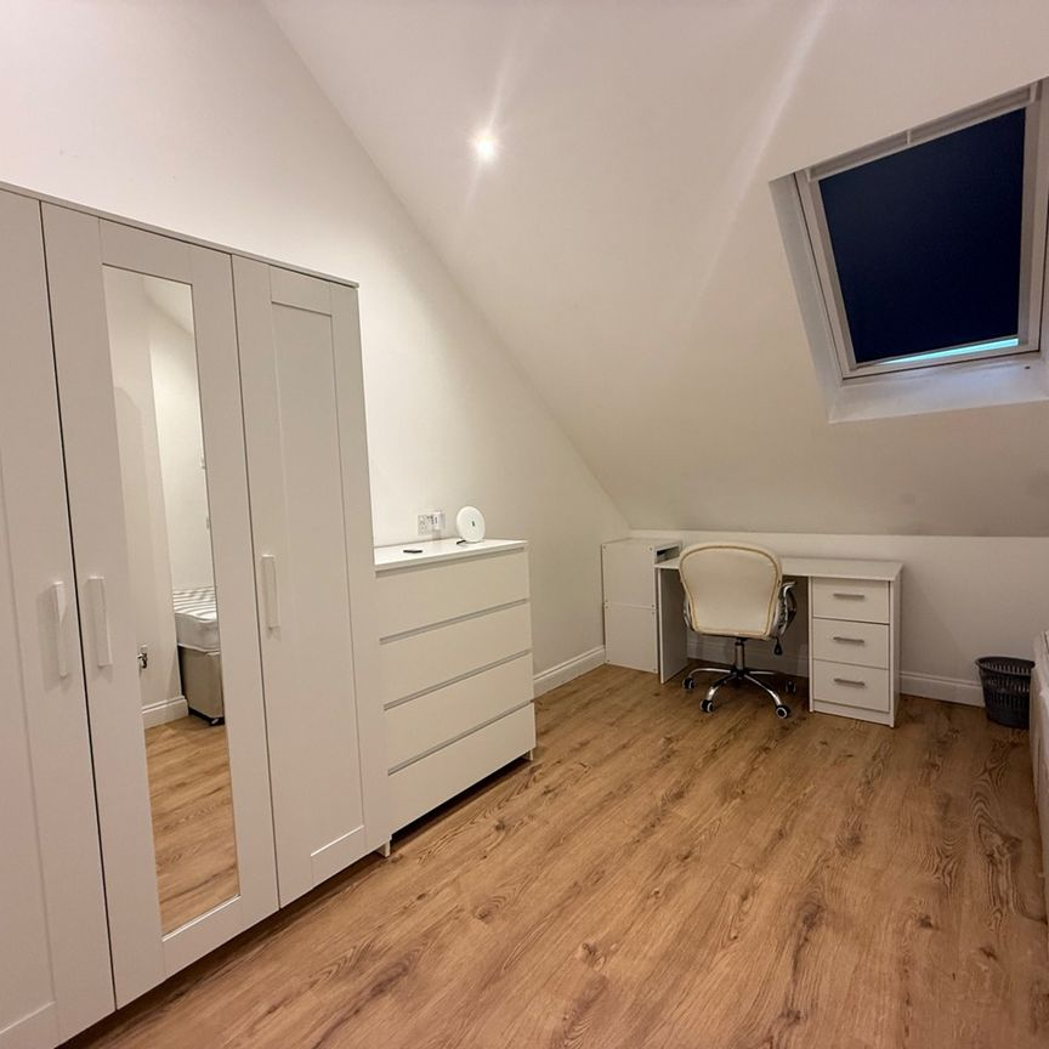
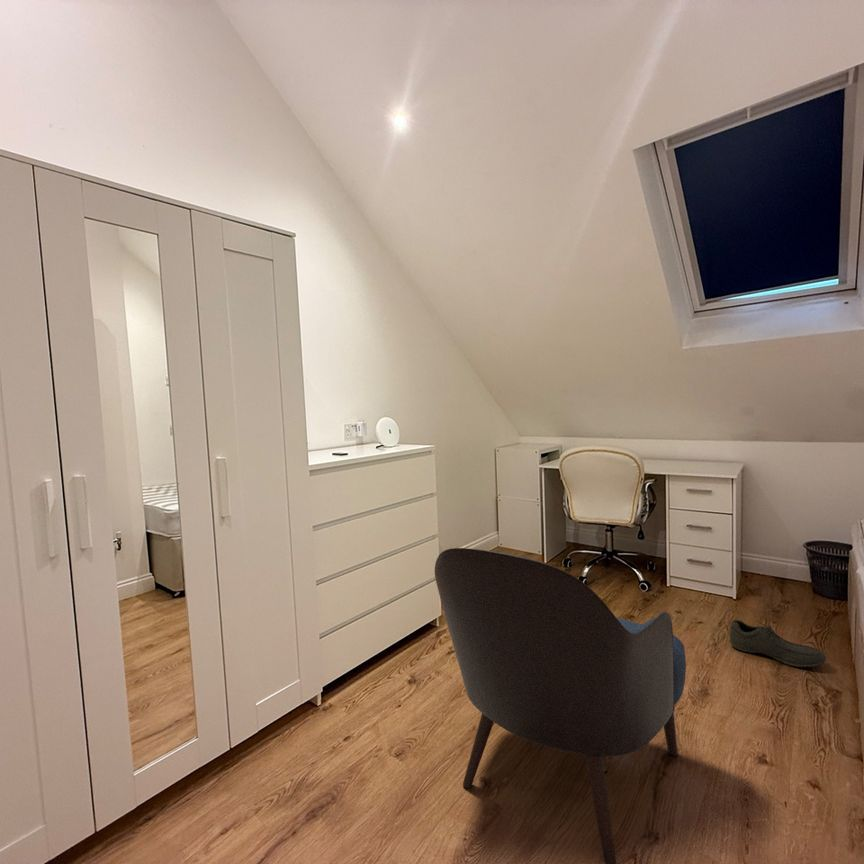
+ arctic (775, 636)
+ armchair (555, 652)
